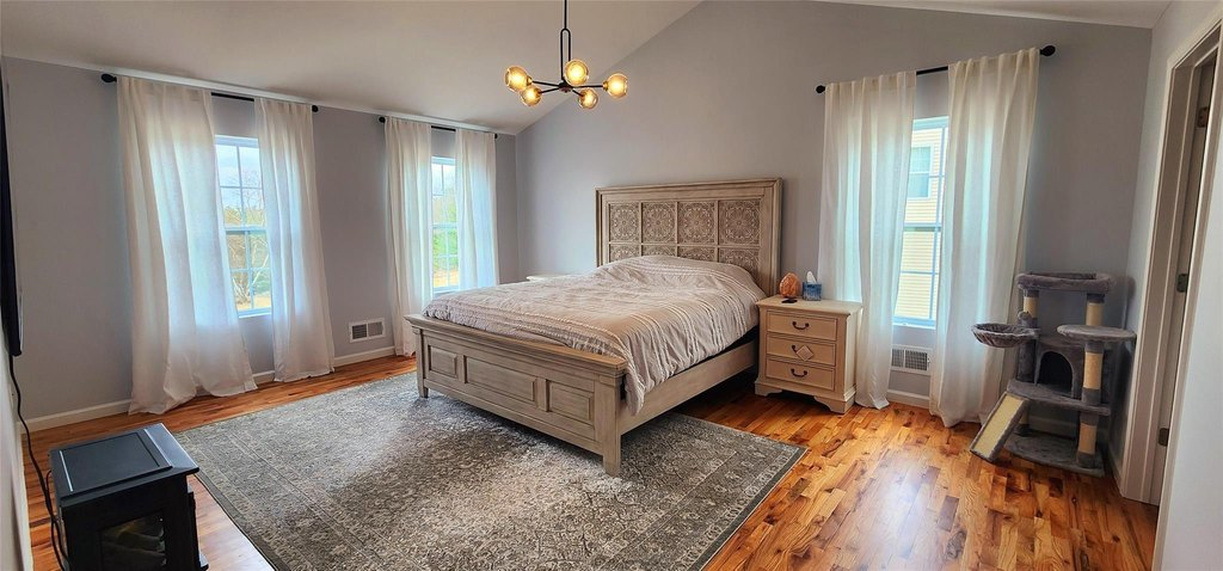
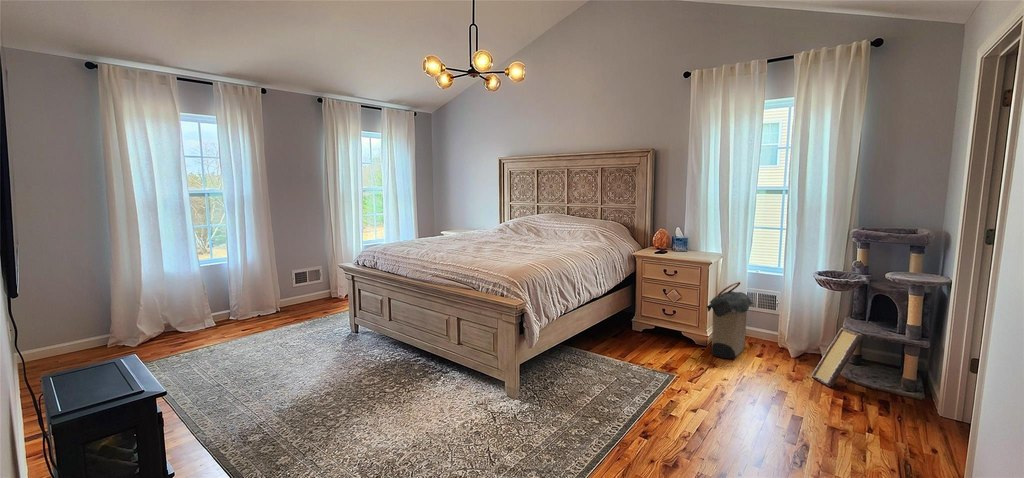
+ laundry hamper (728, 314)
